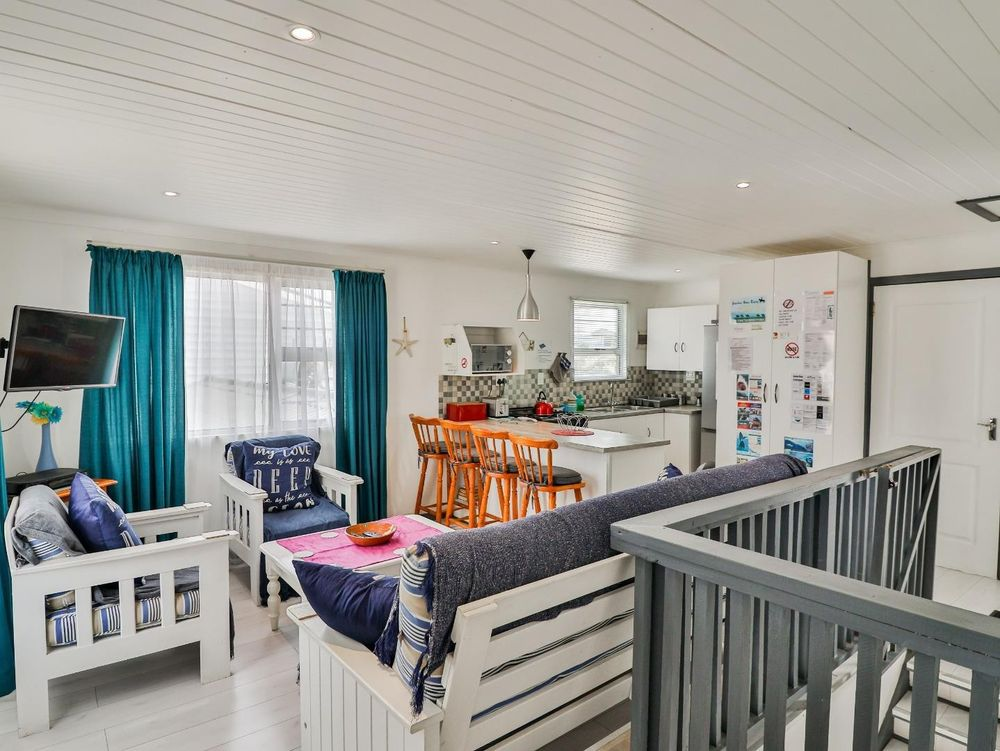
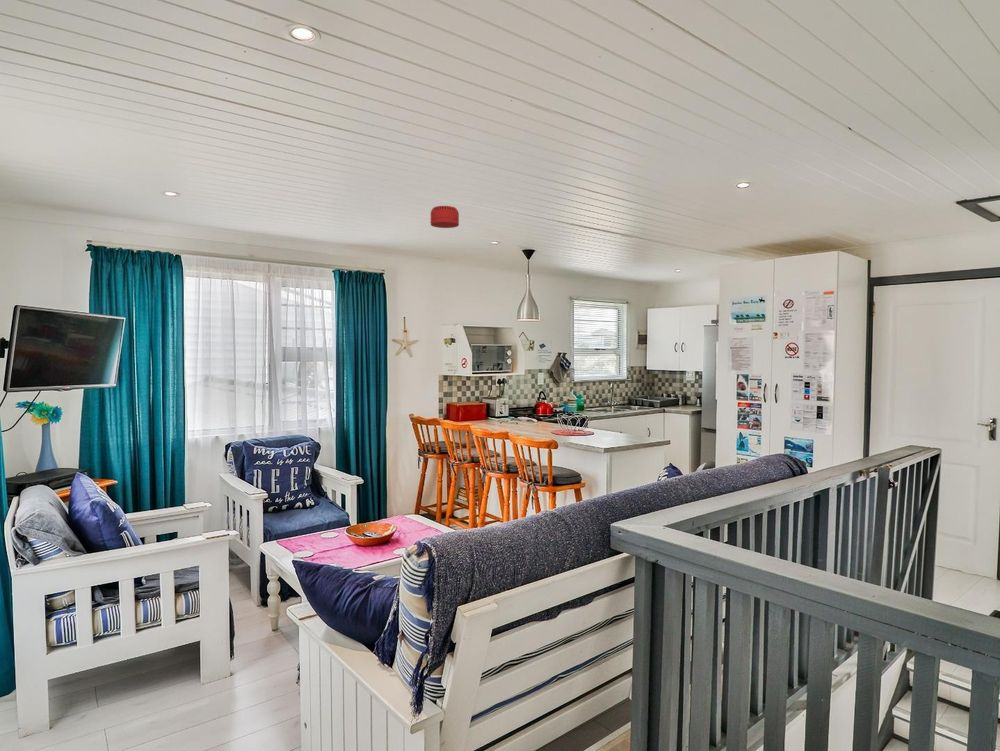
+ smoke detector (444, 216)
